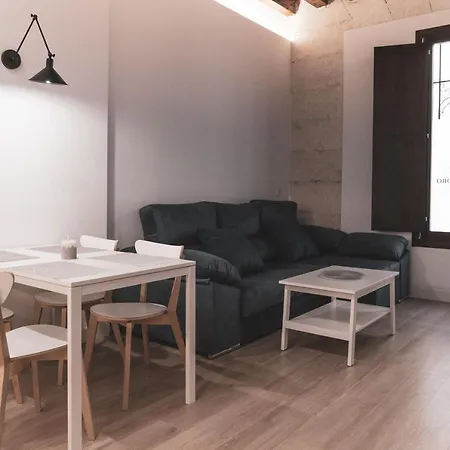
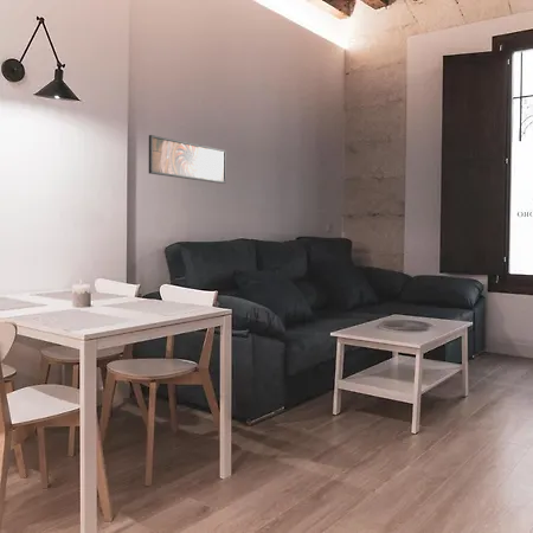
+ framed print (190, 160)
